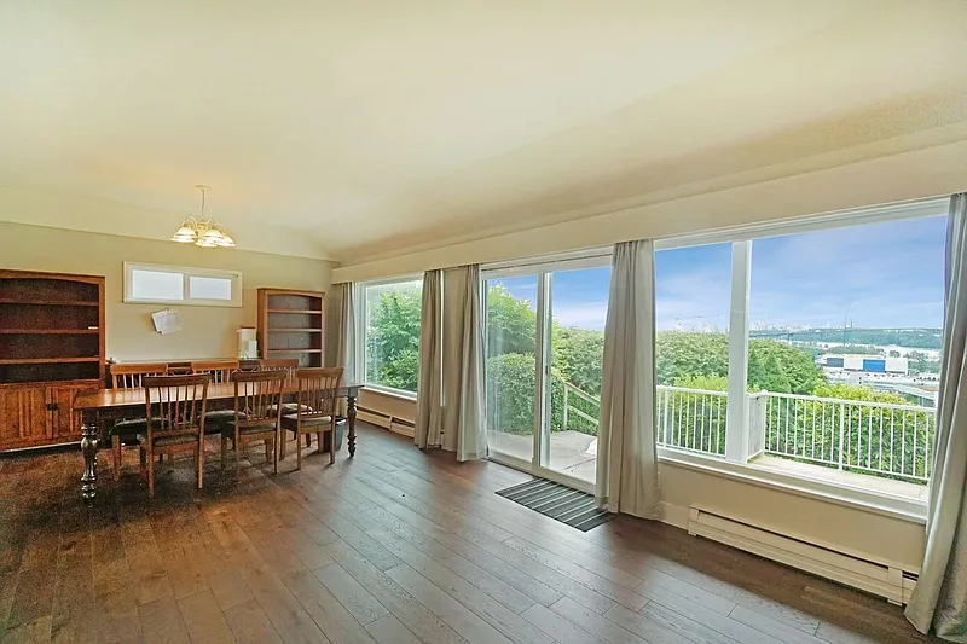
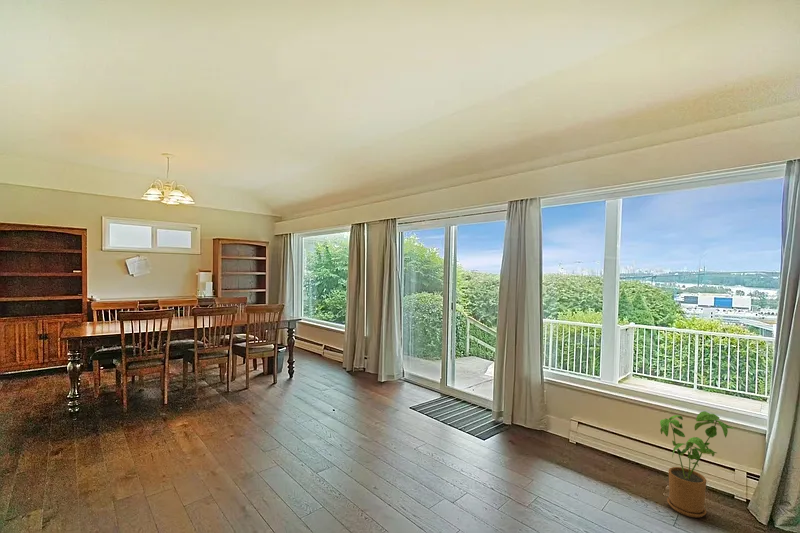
+ house plant (689, 461)
